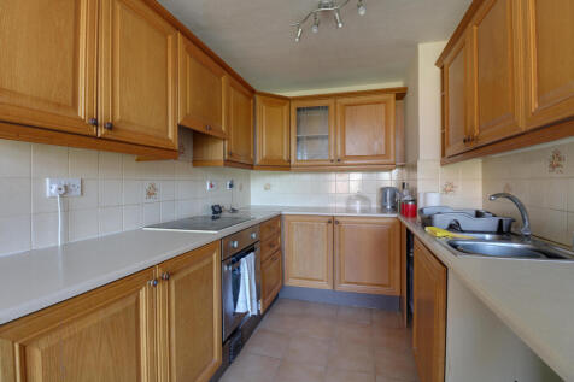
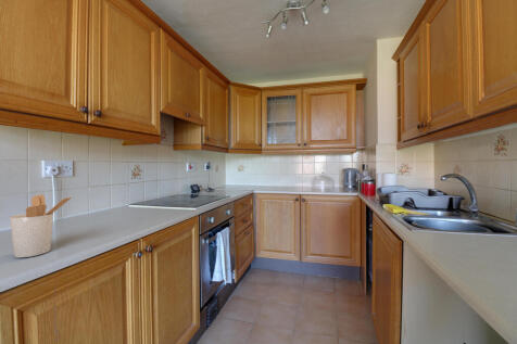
+ utensil holder (43, 222)
